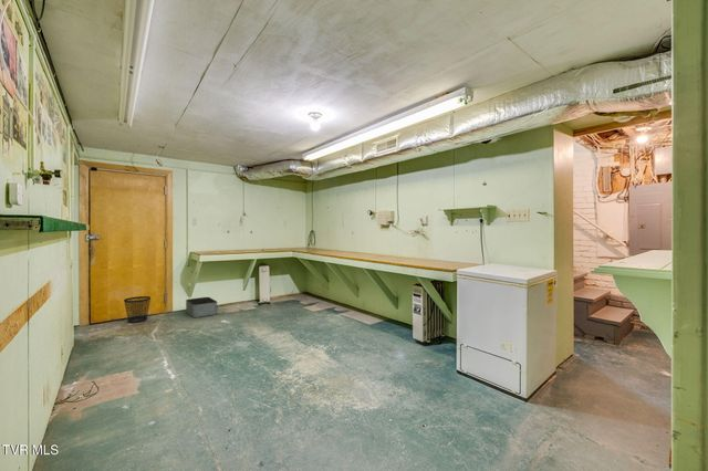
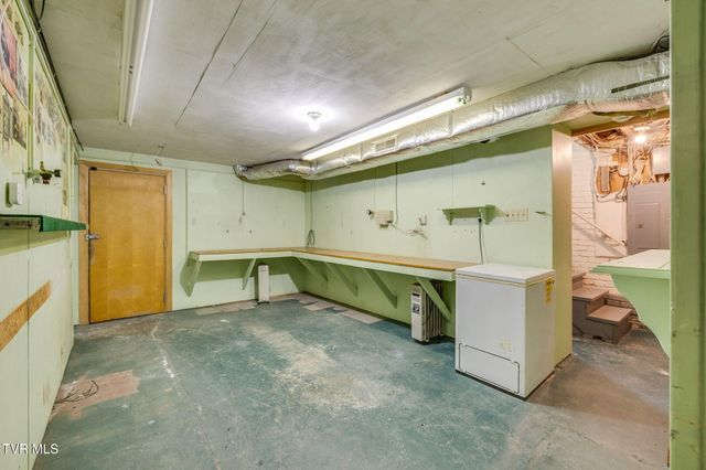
- wastebasket (137, 310)
- storage bin (201, 306)
